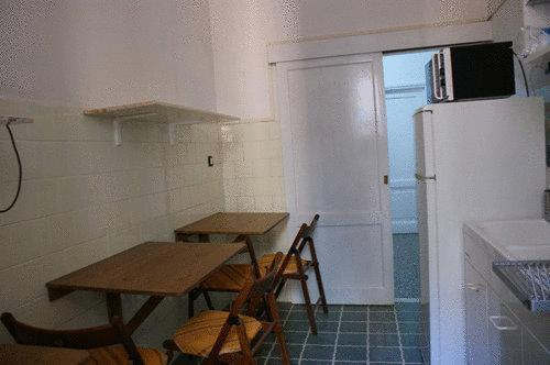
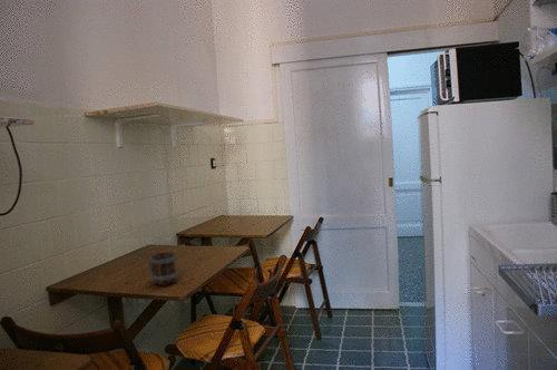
+ mug (162, 269)
